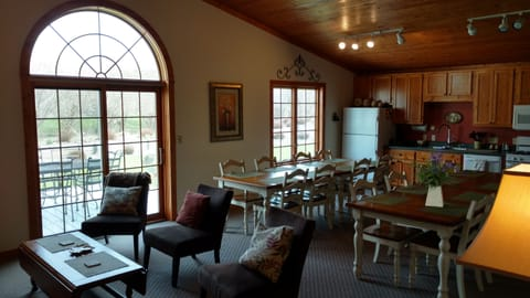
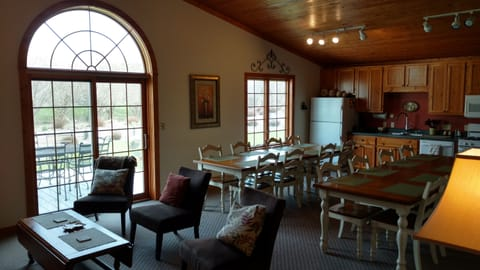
- flower arrangement (433, 177)
